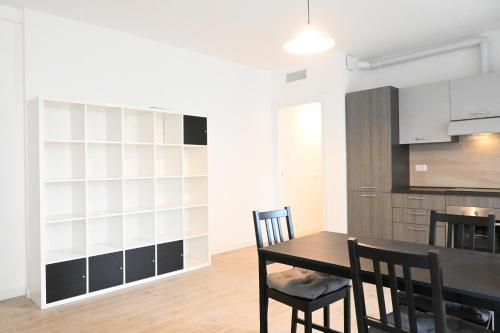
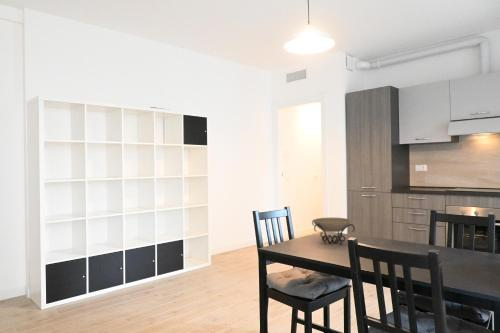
+ decorative bowl (332, 231)
